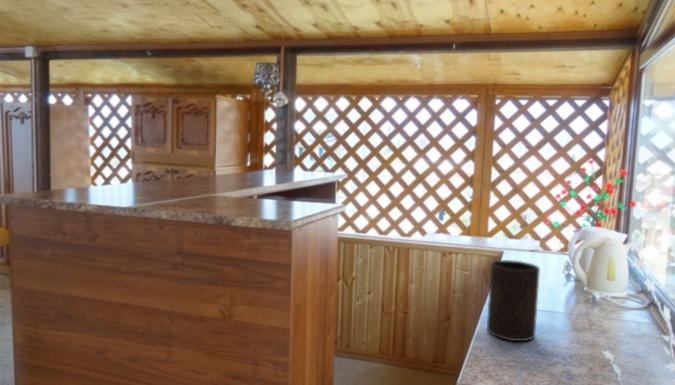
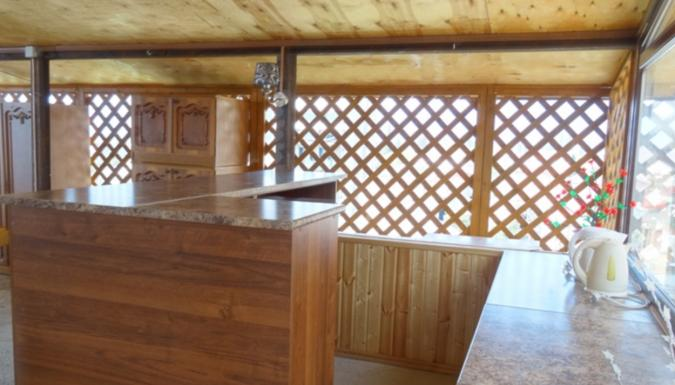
- cup (512, 299)
